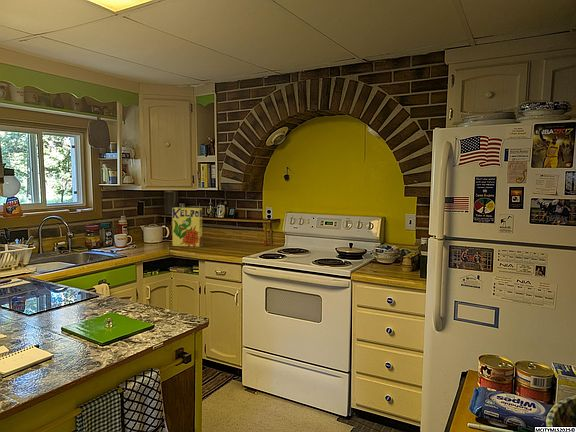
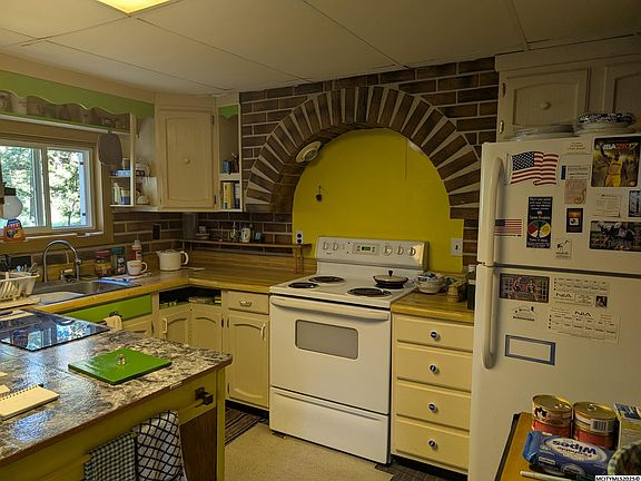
- cereal box (187, 226)
